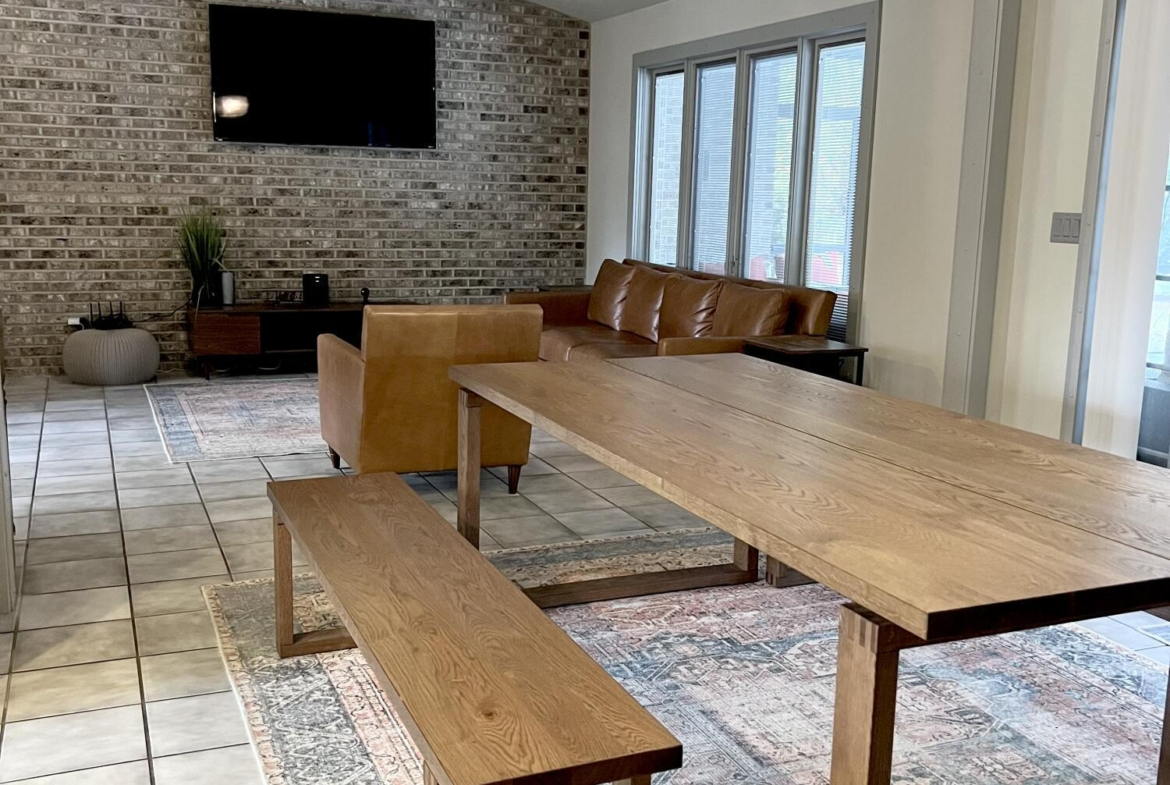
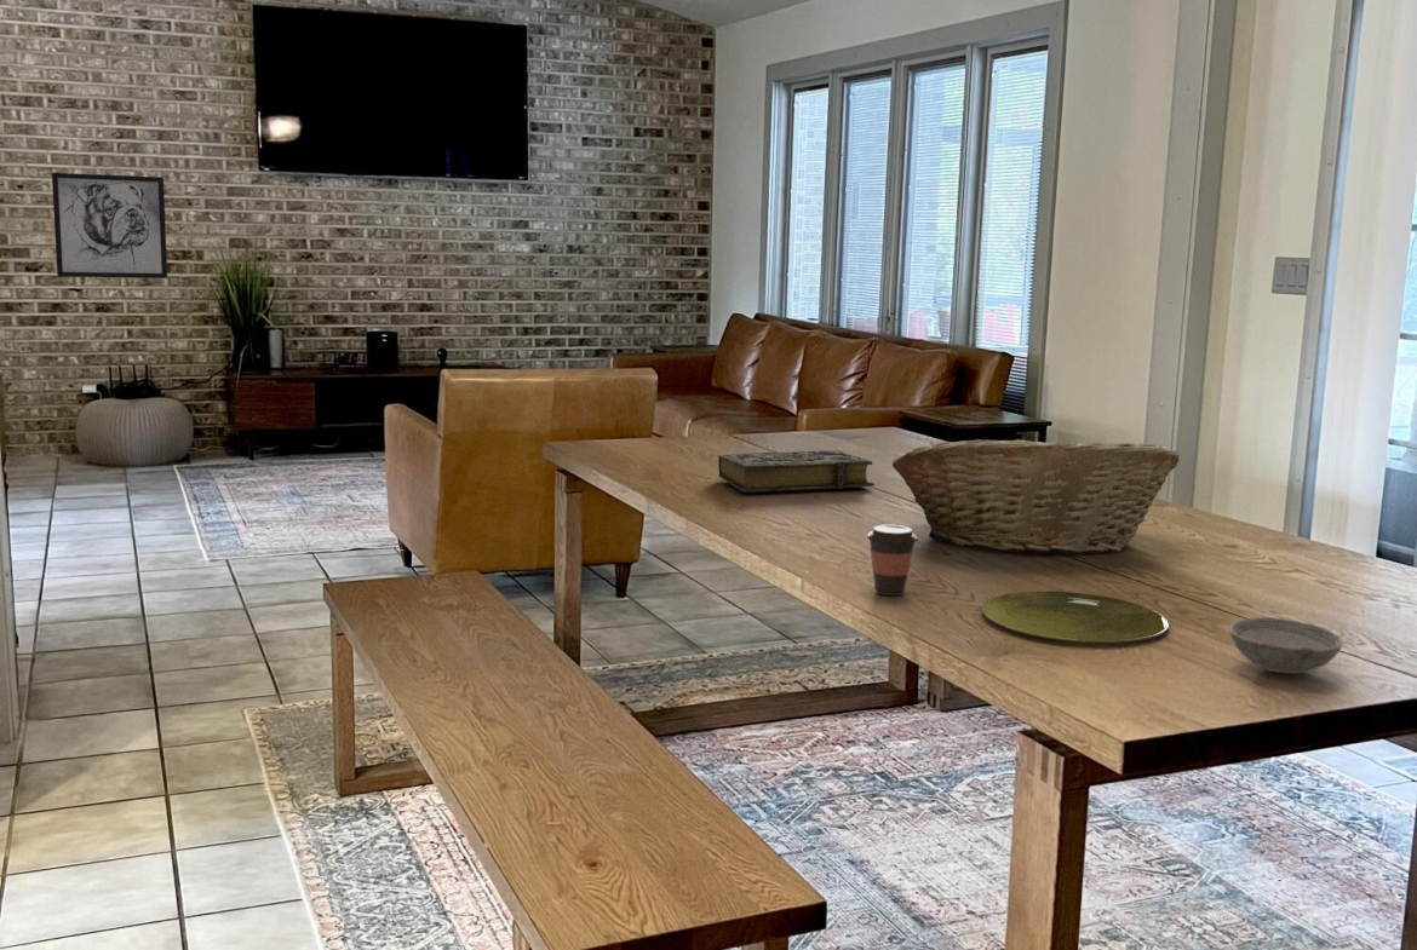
+ wall art (110, 226)
+ bowl (1284, 650)
+ coffee cup (890, 560)
+ book (793, 470)
+ plate (1073, 616)
+ fruit basket (1032, 484)
